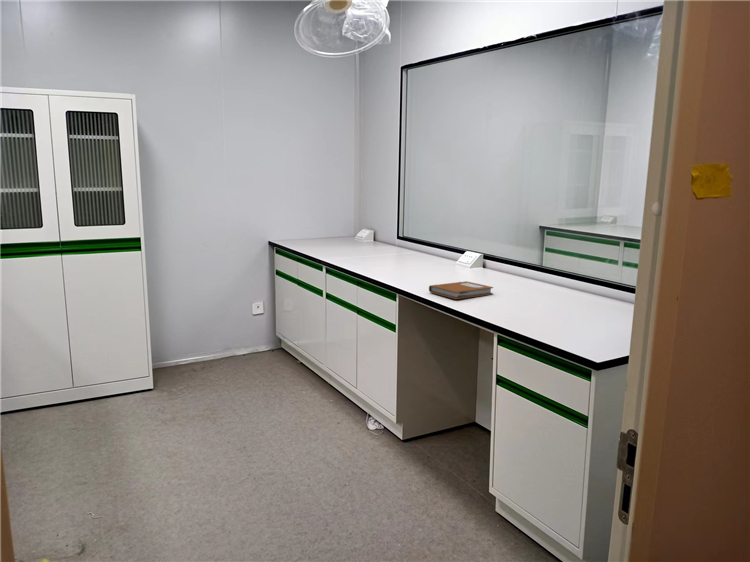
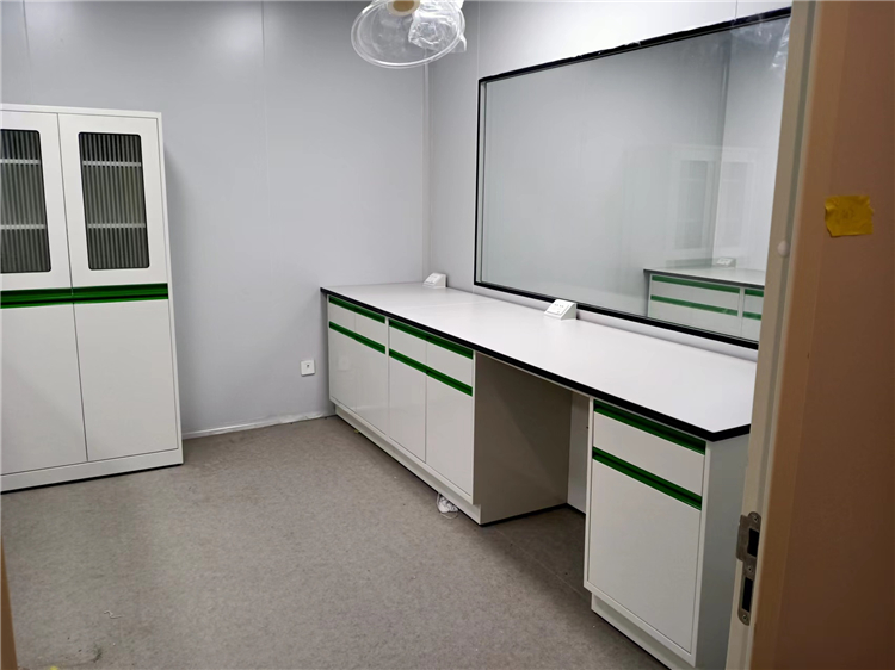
- notebook (461, 289)
